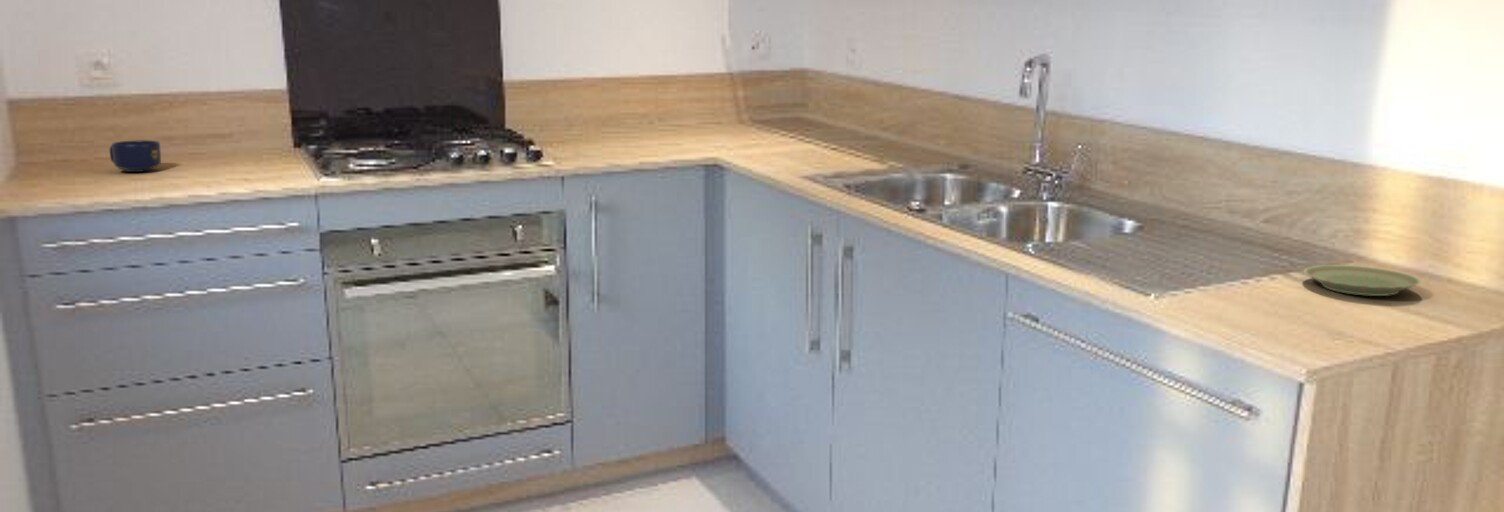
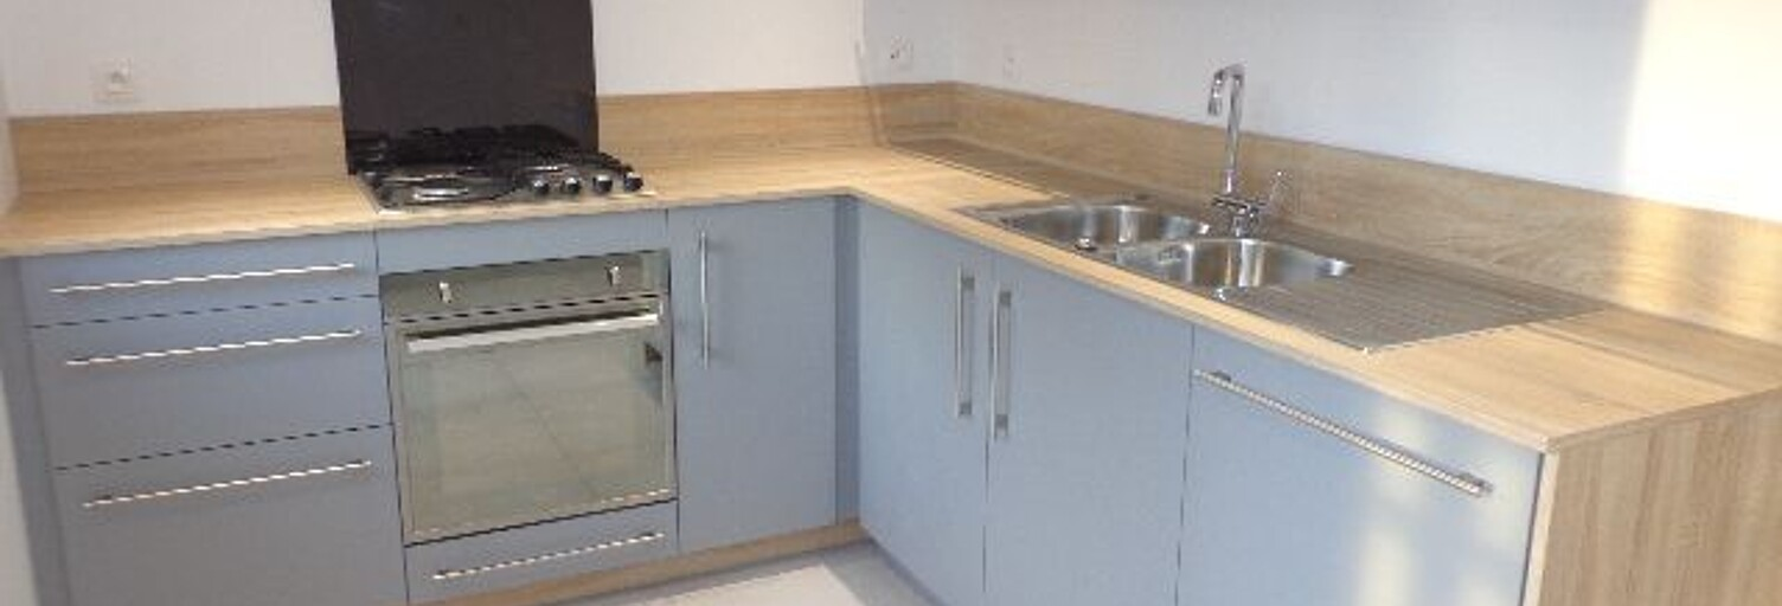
- plate (1360, 282)
- mug (133, 156)
